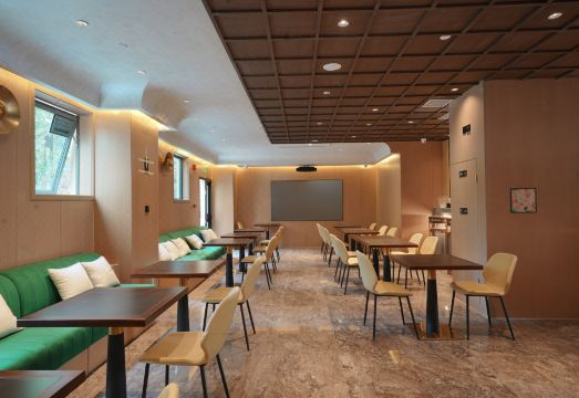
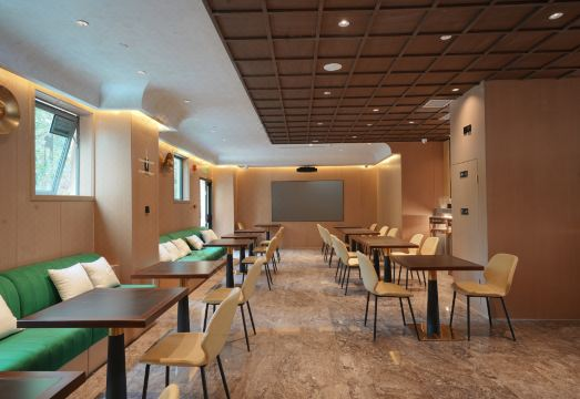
- wall art (523, 200)
